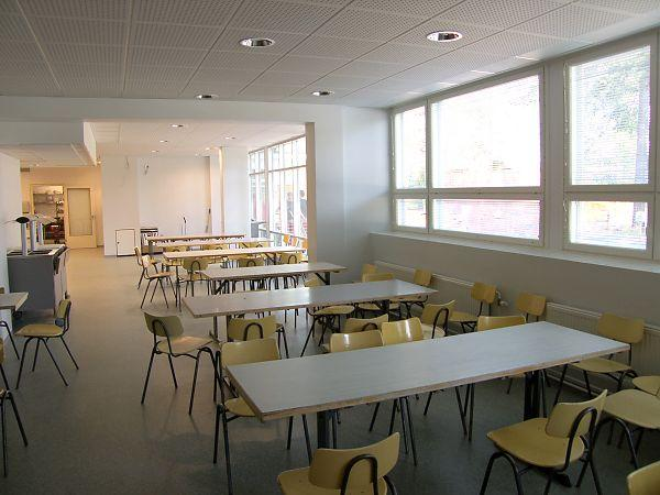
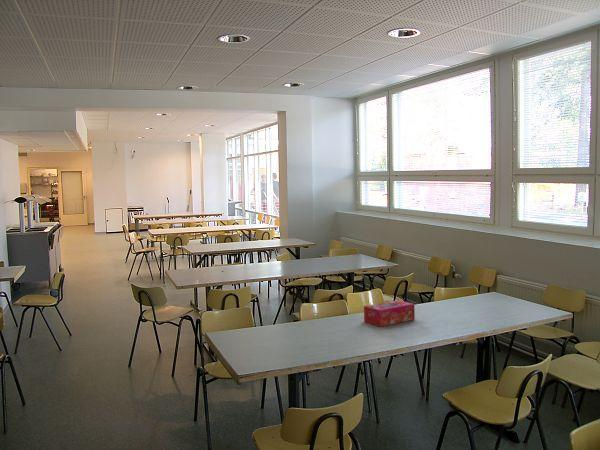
+ tissue box (389, 312)
